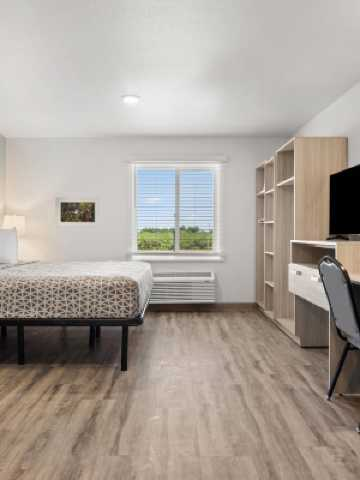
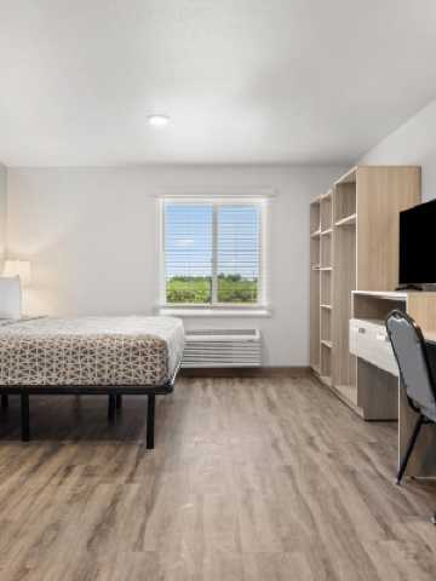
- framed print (77, 212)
